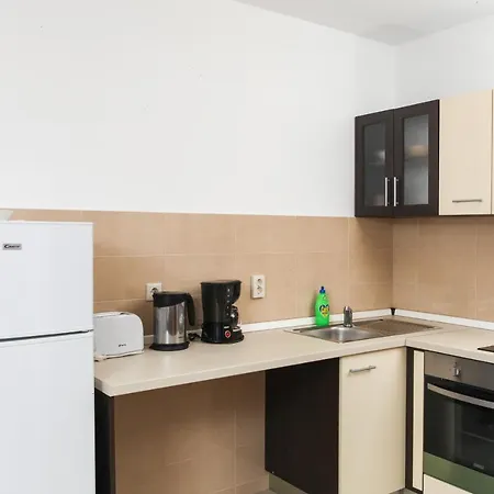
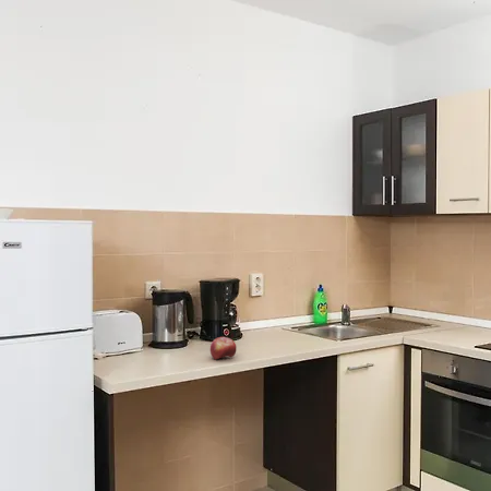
+ fruit (223, 347)
